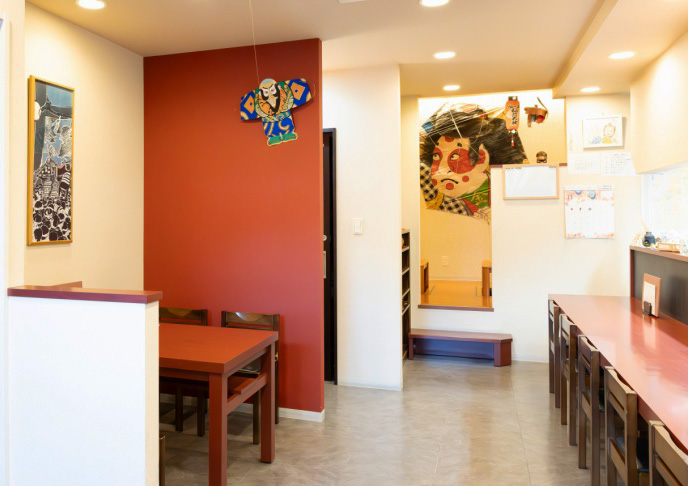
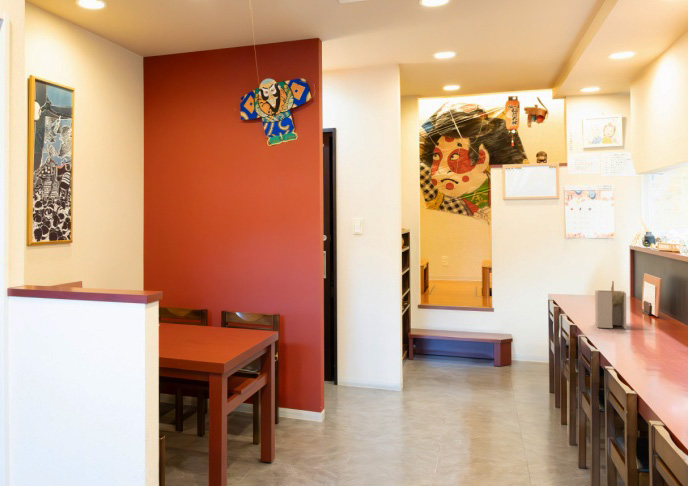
+ utensil holder (610, 303)
